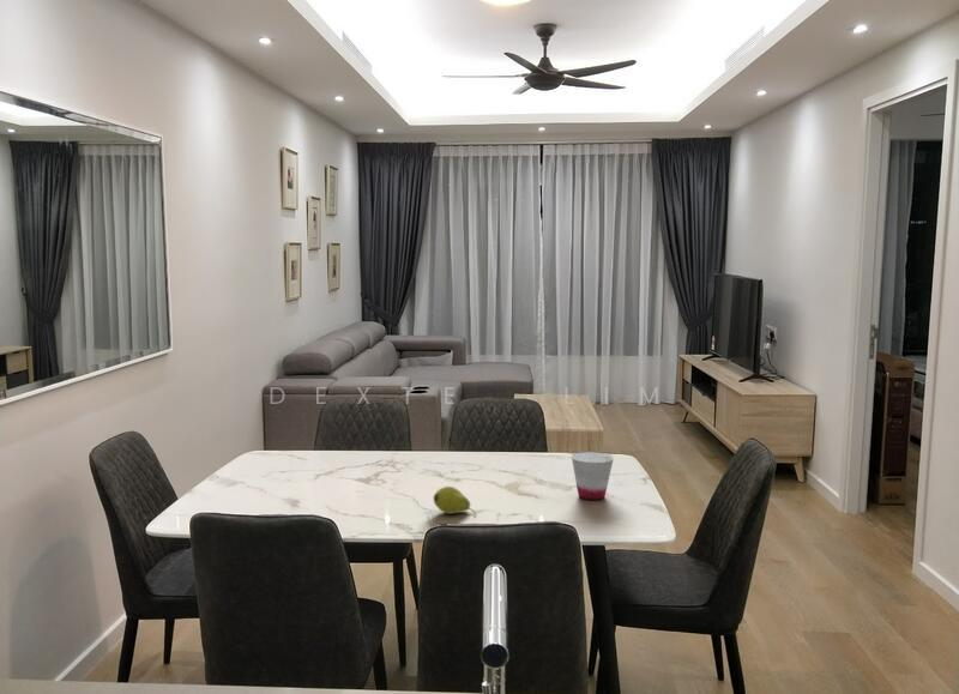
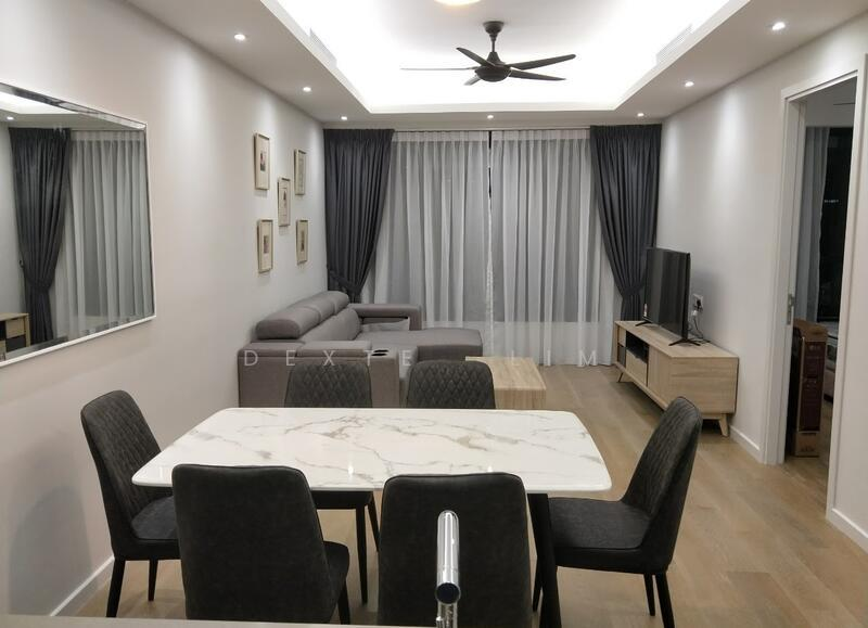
- cup (591, 476)
- fruit (454, 500)
